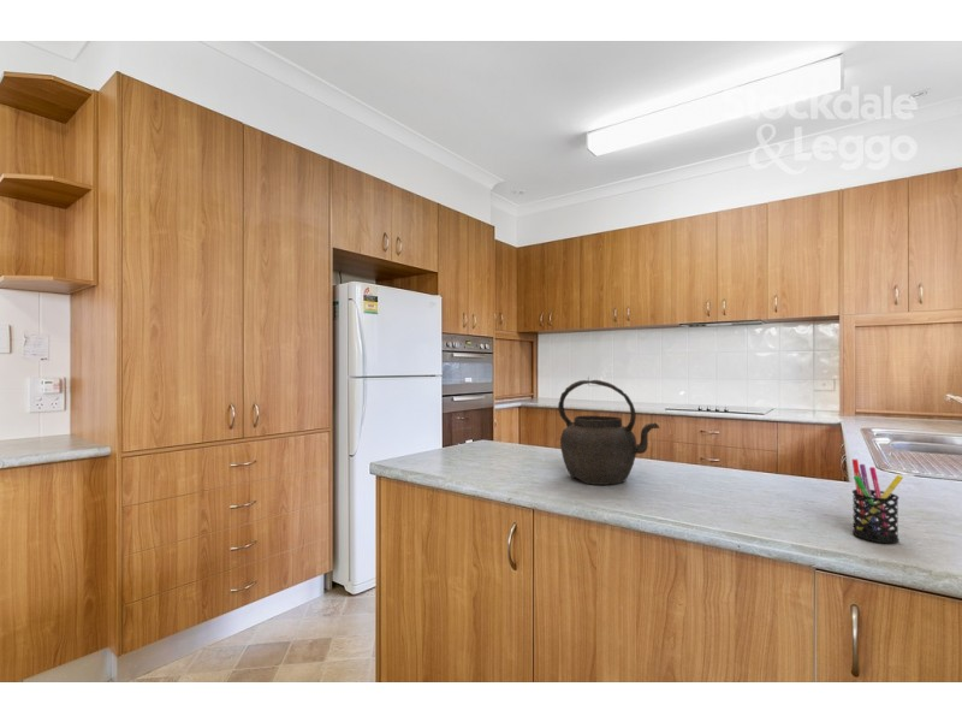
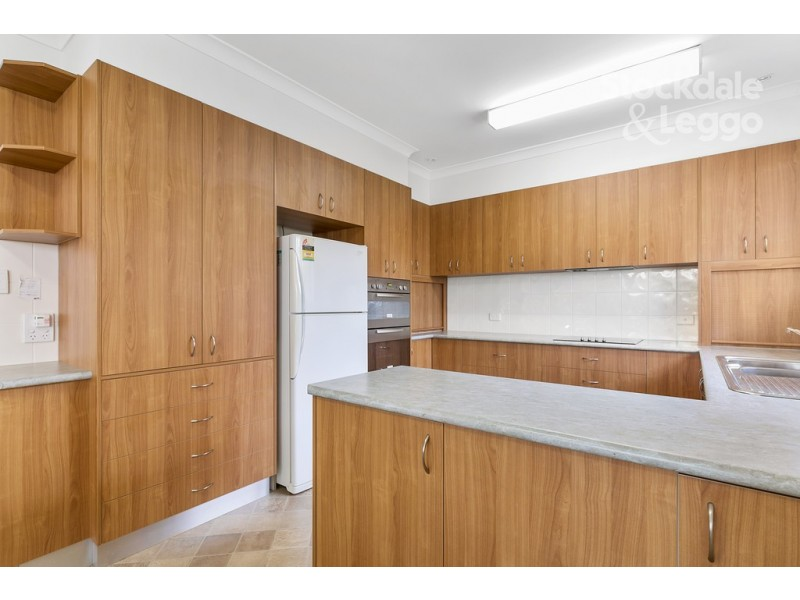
- pen holder (869, 499)
- kettle (606, 430)
